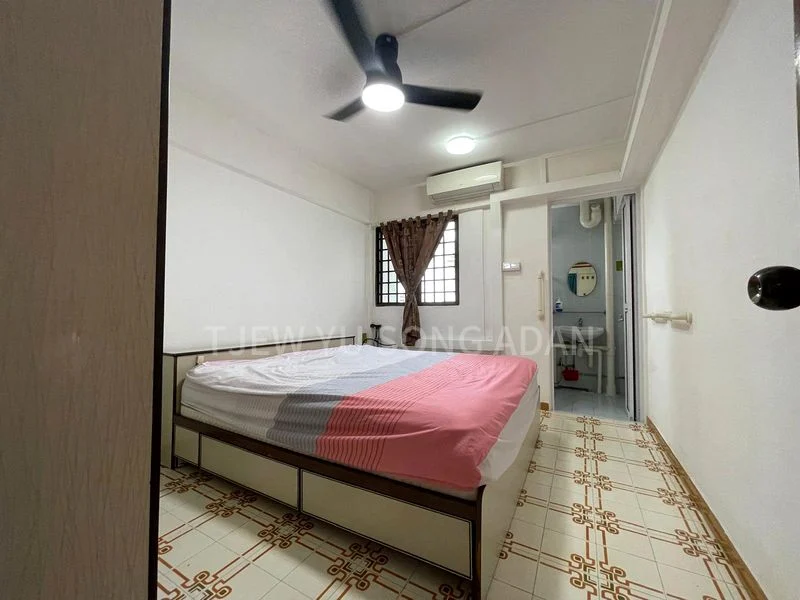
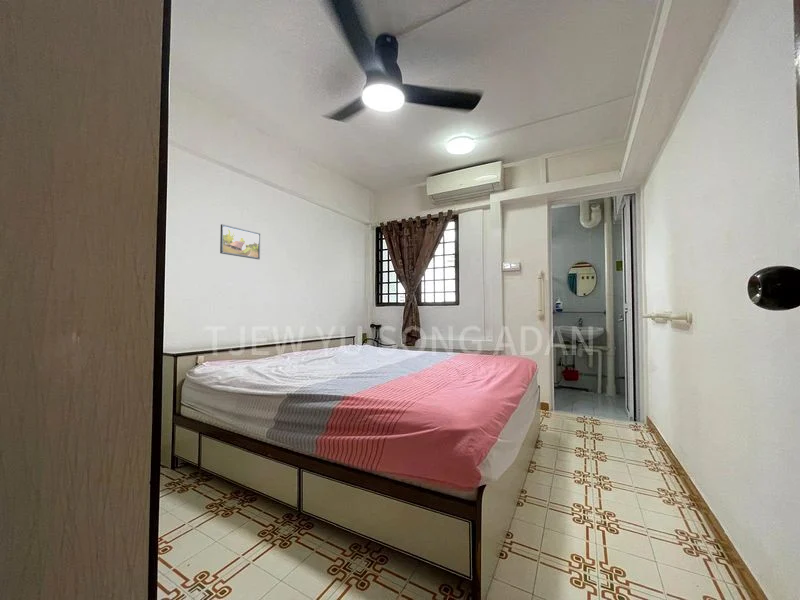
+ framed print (241, 242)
